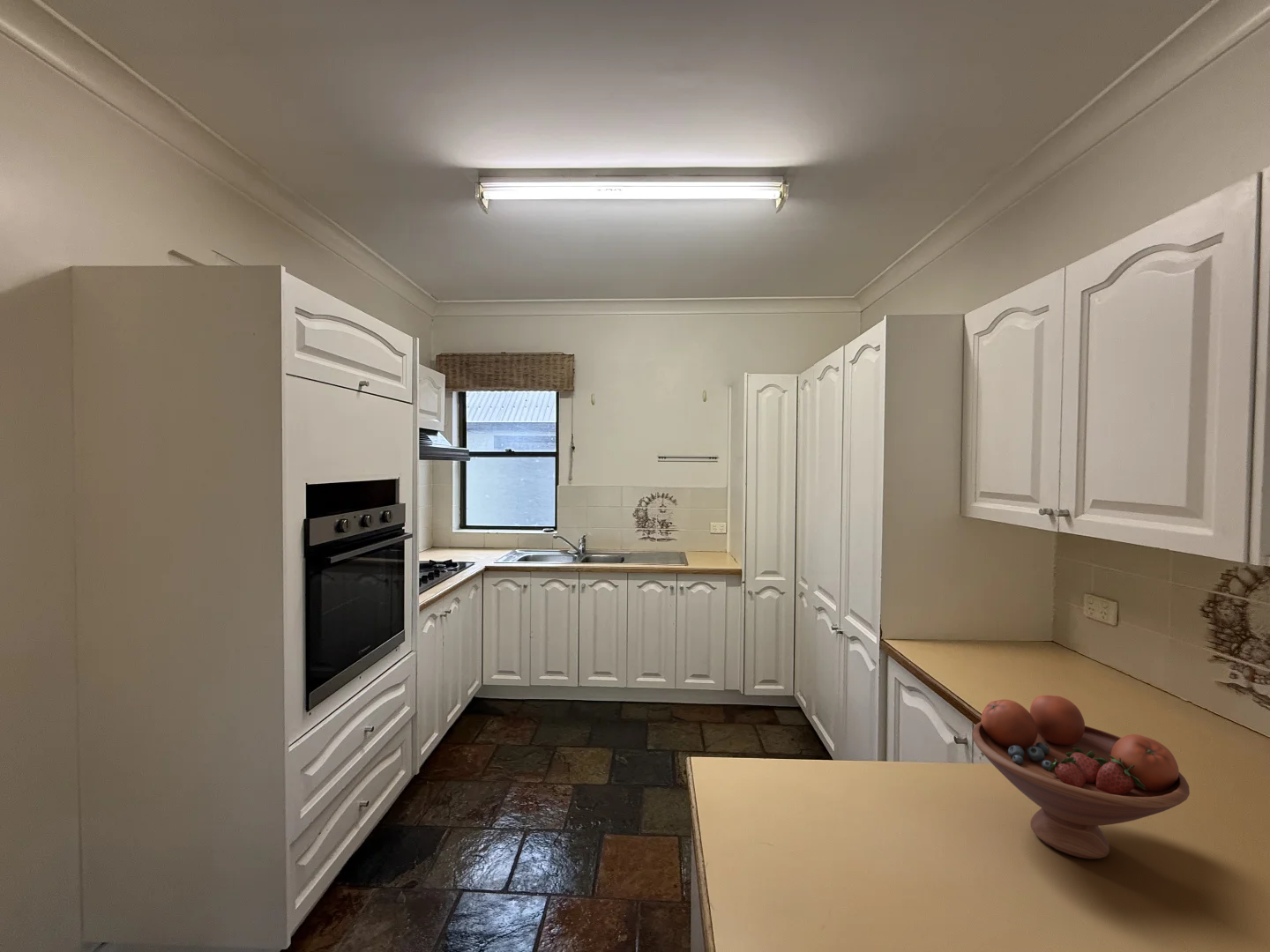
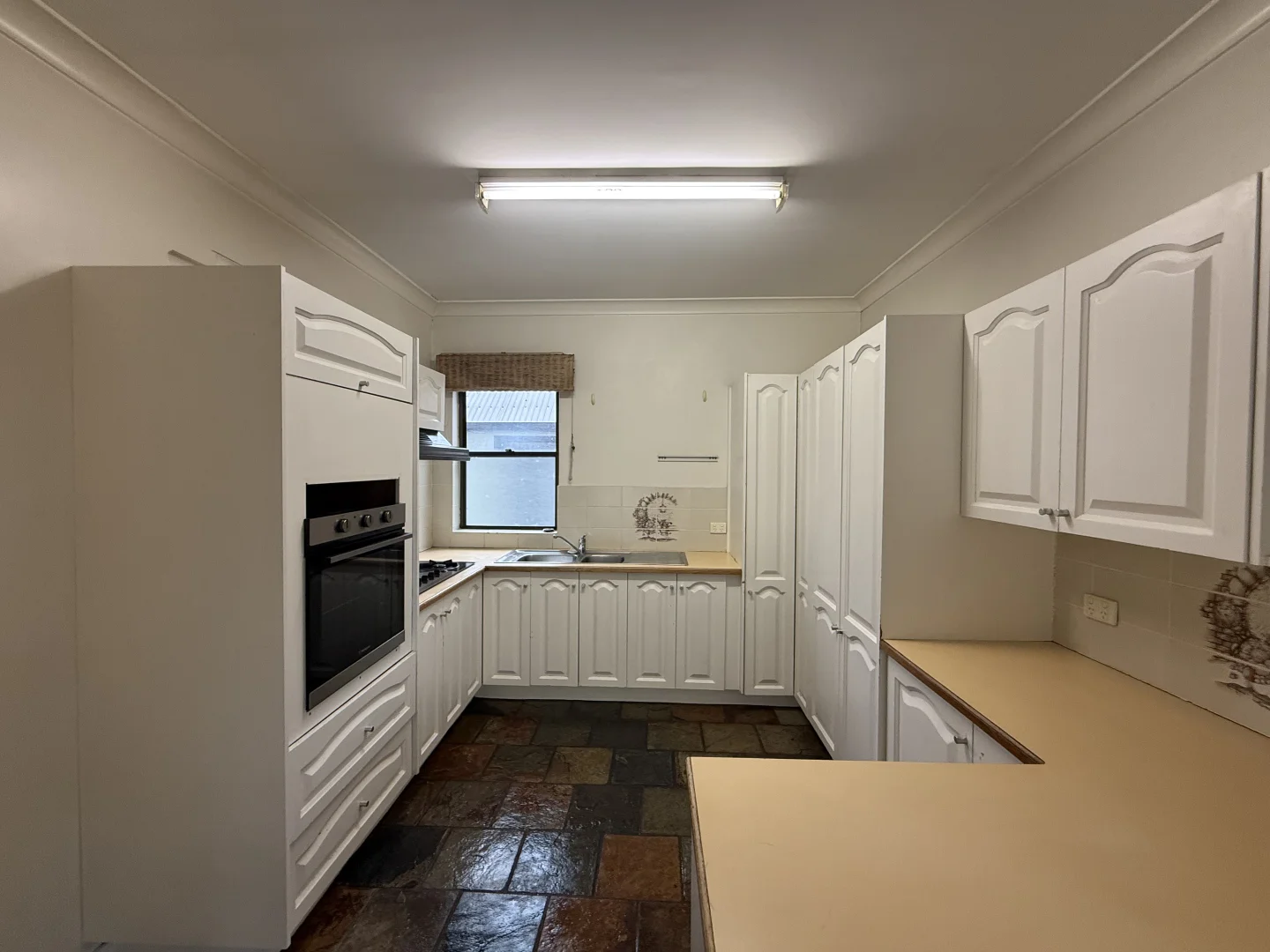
- fruit bowl (1070, 778)
